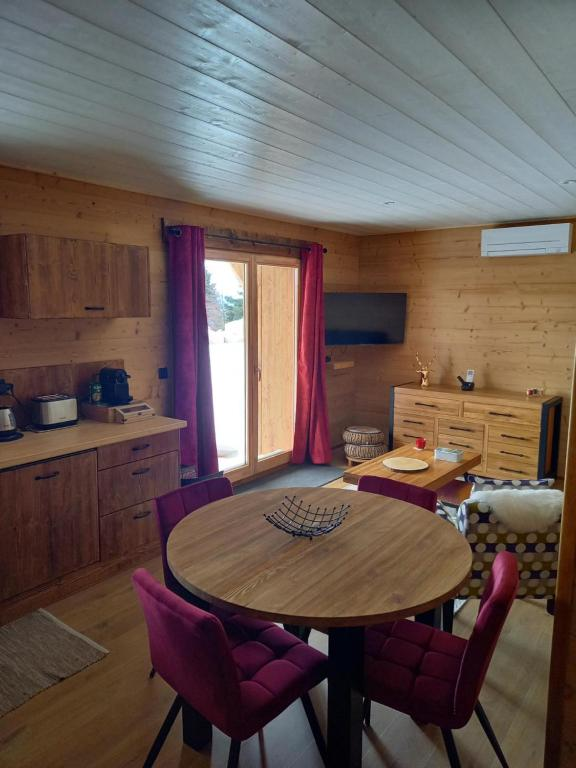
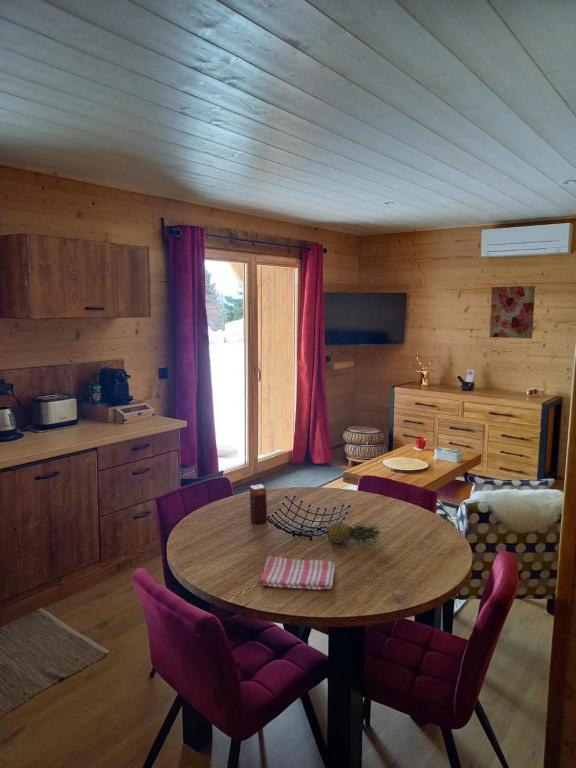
+ fruit (354, 533)
+ wall art (511, 312)
+ candle (258, 504)
+ dish towel (298, 572)
